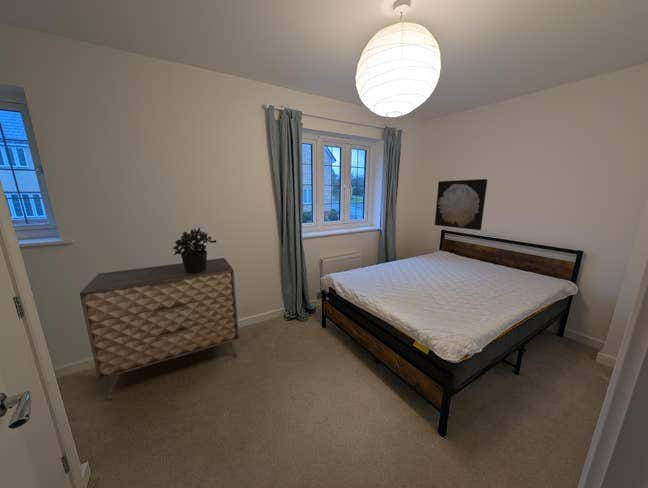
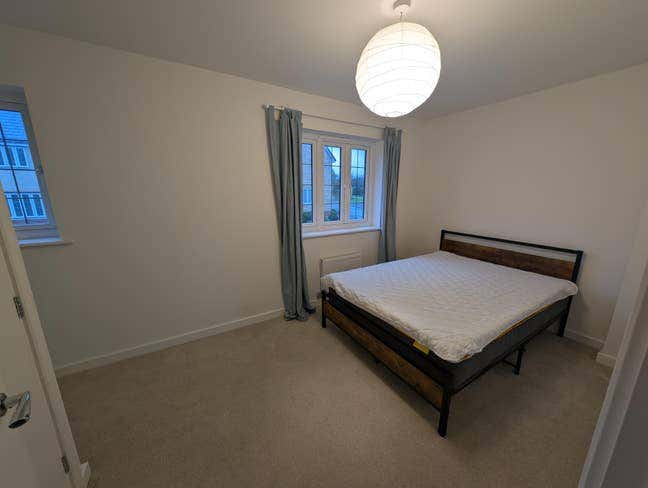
- potted plant (196, 249)
- dresser (173, 317)
- wall art (458, 204)
